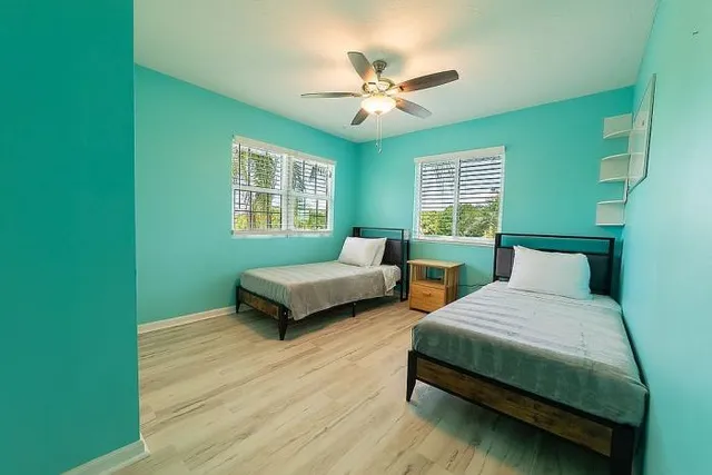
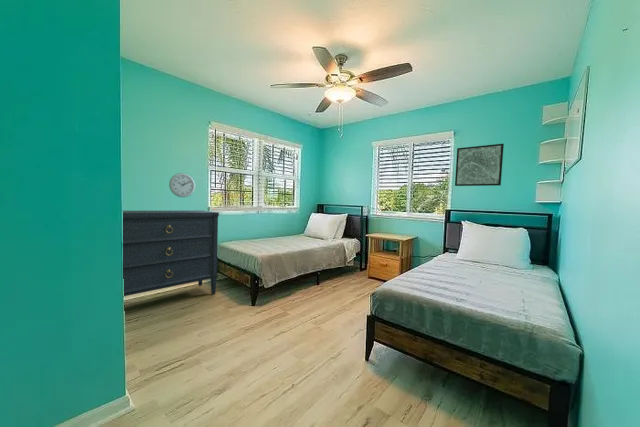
+ wall clock (182, 185)
+ wall art (478, 166)
+ dresser (162, 256)
